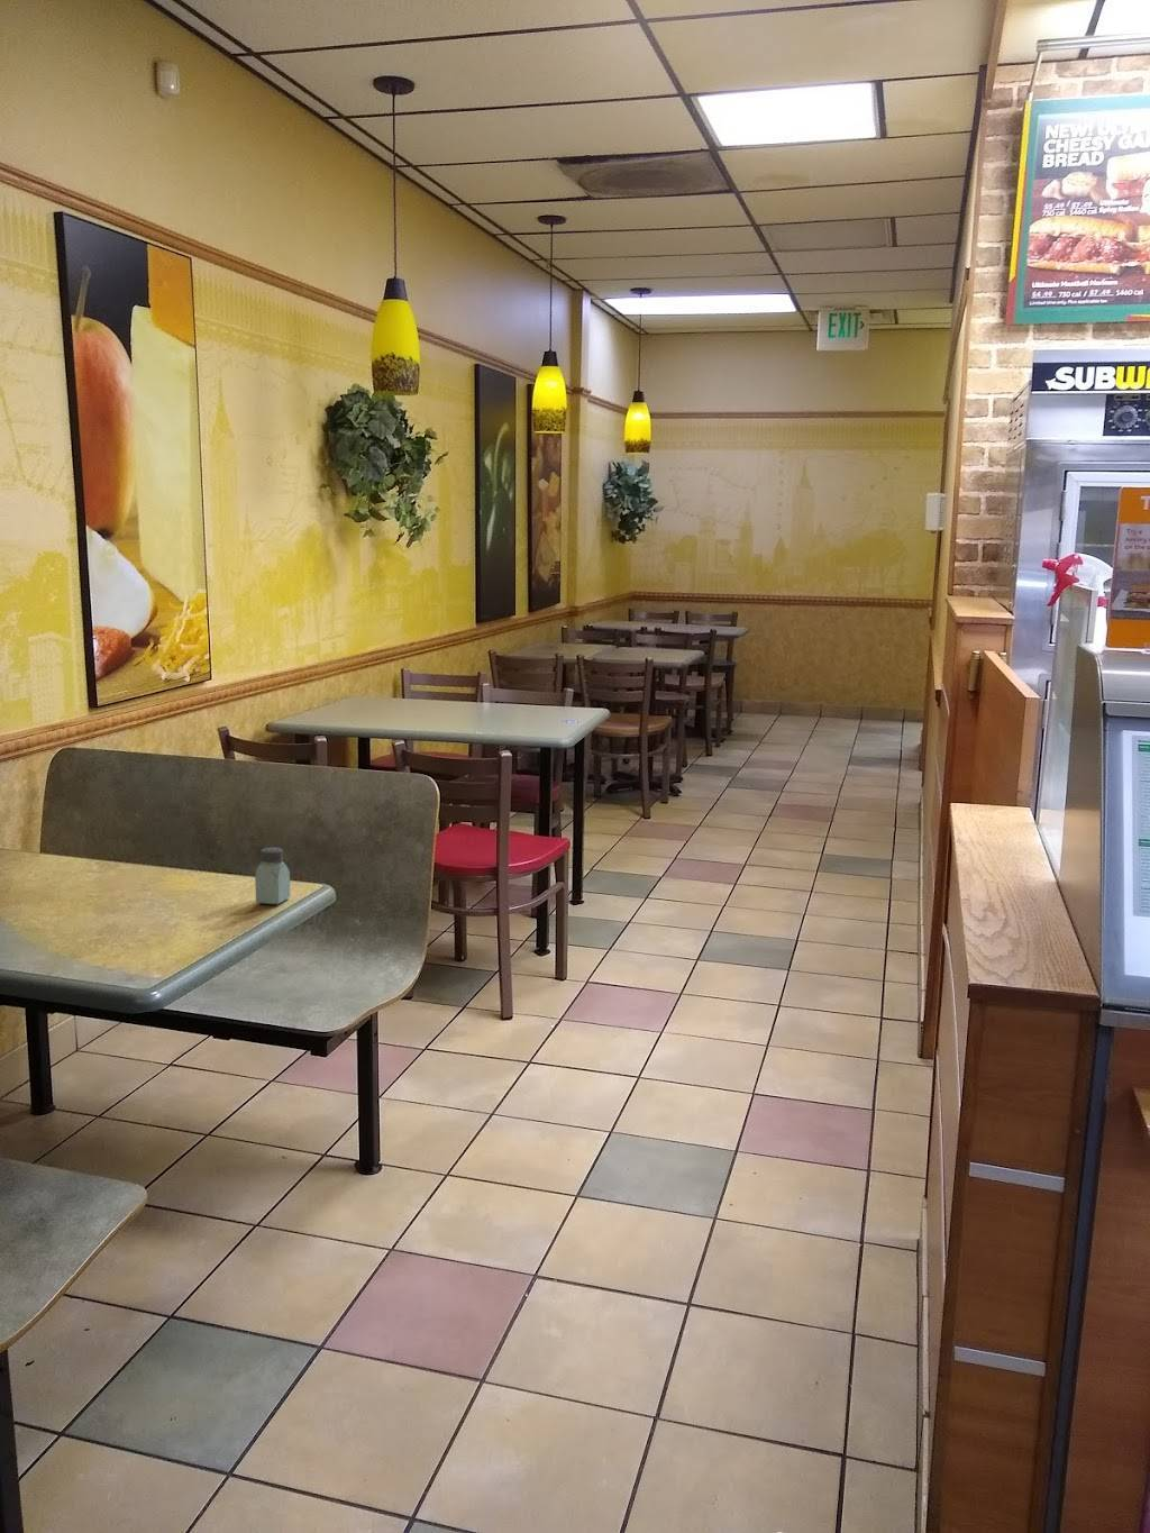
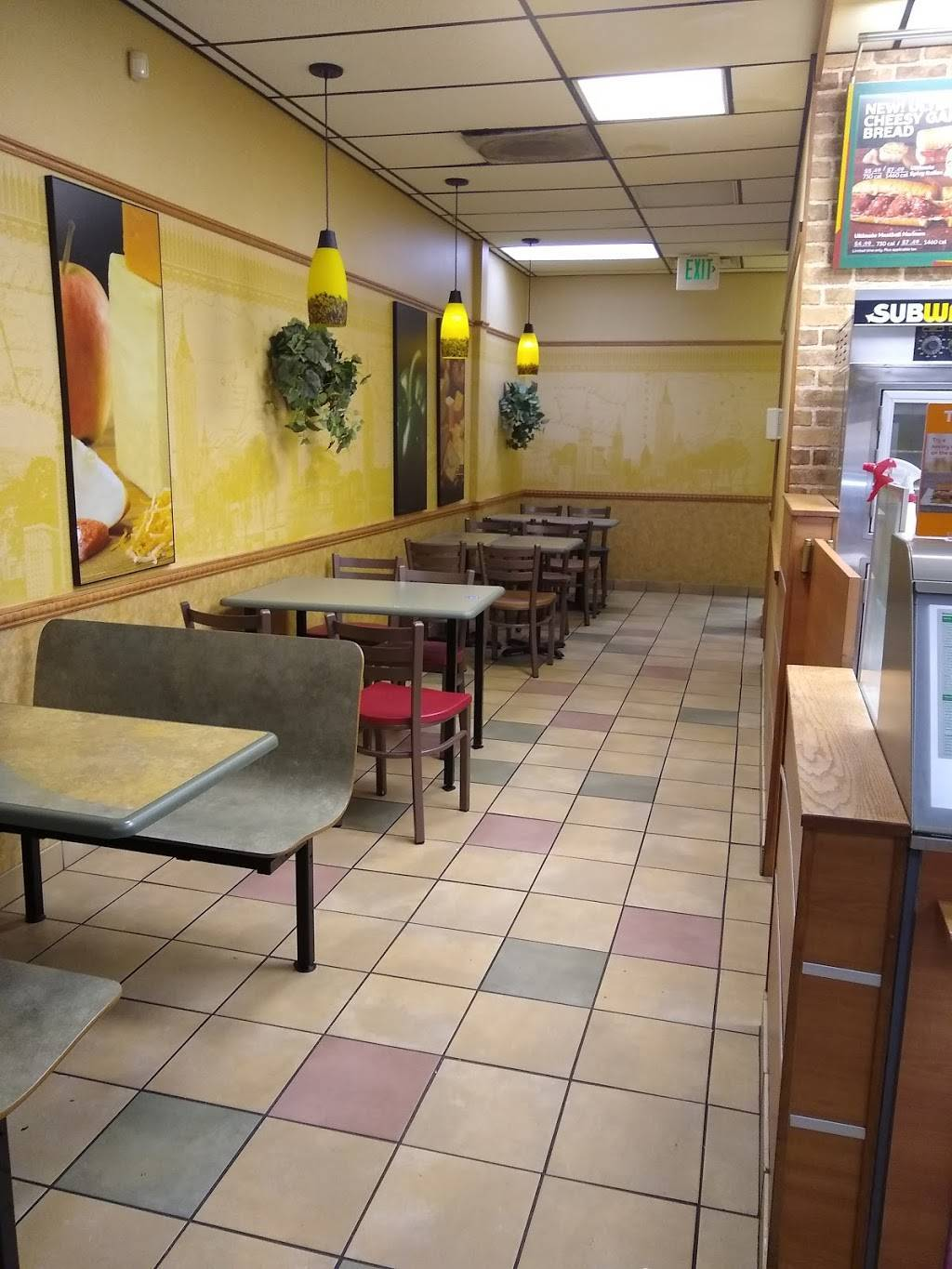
- saltshaker (272, 875)
